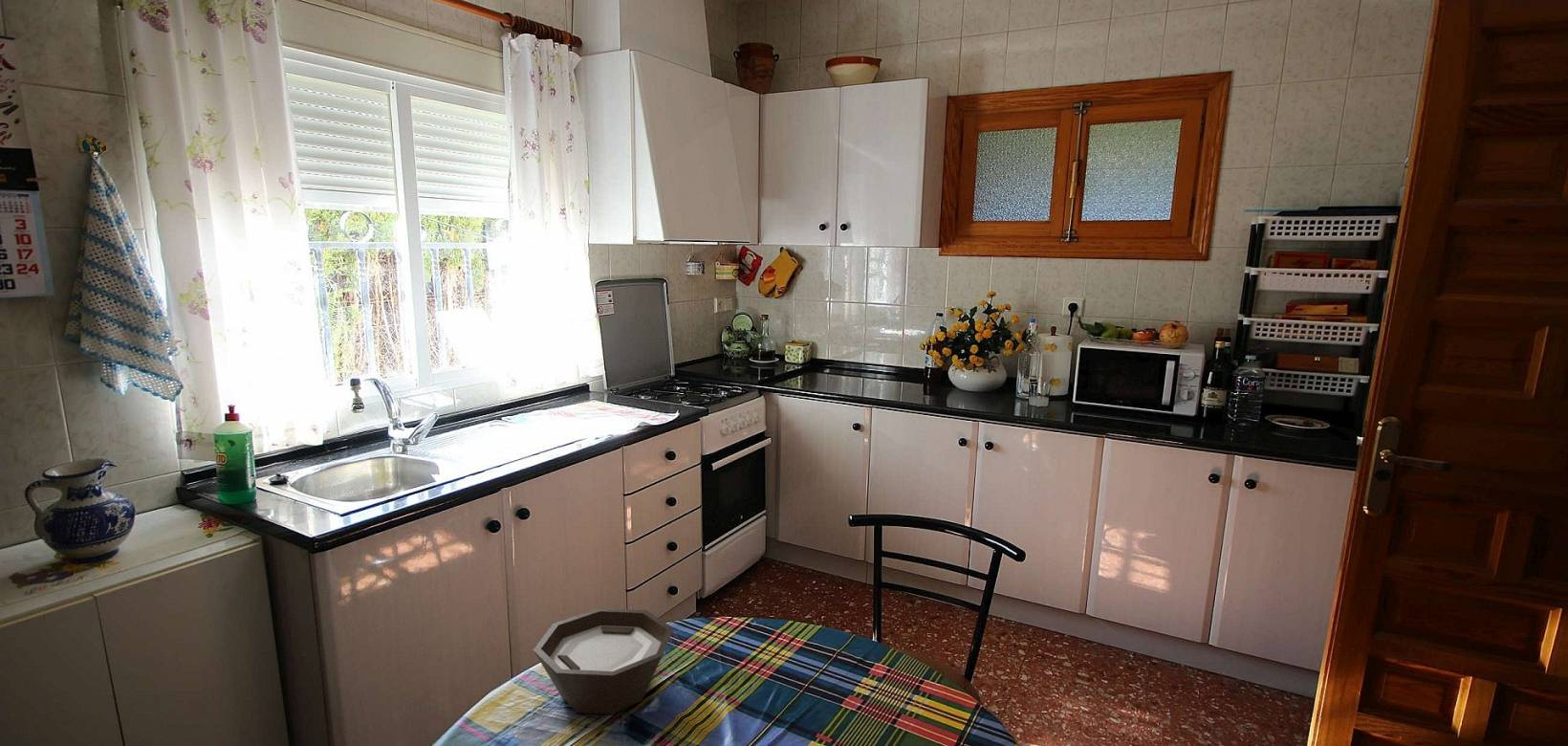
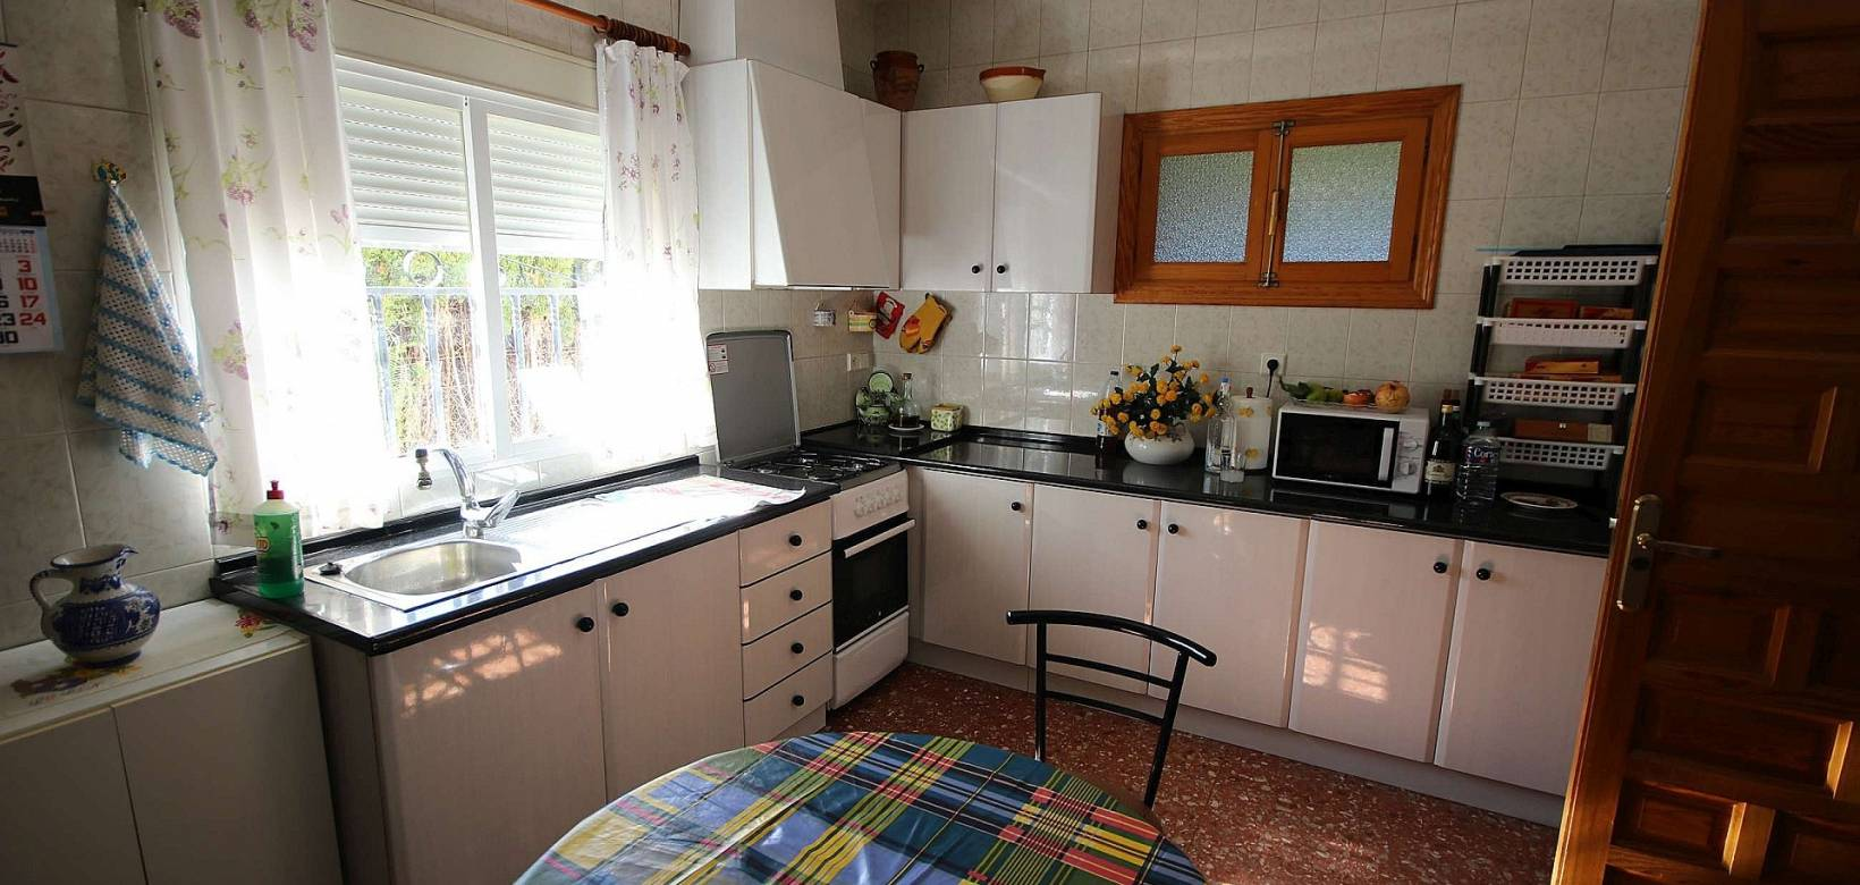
- bowl (605, 664)
